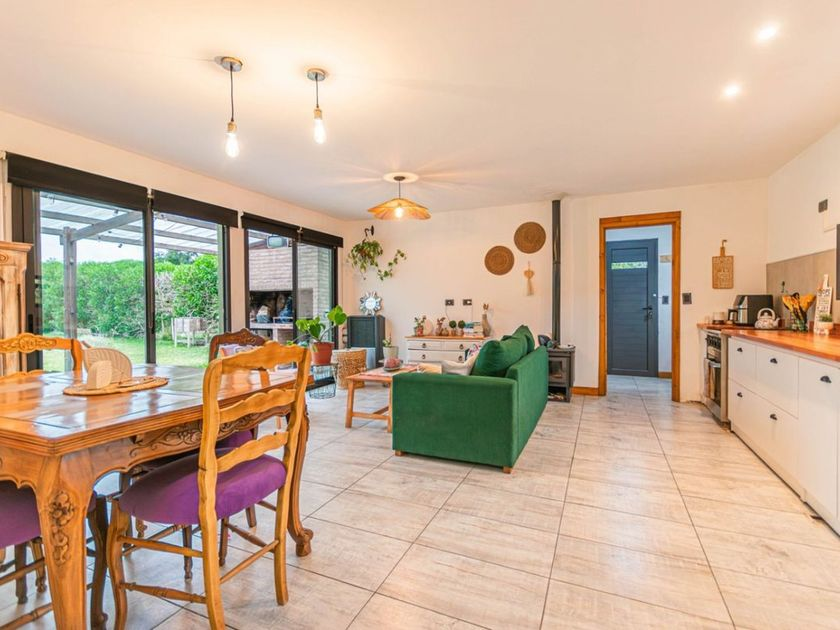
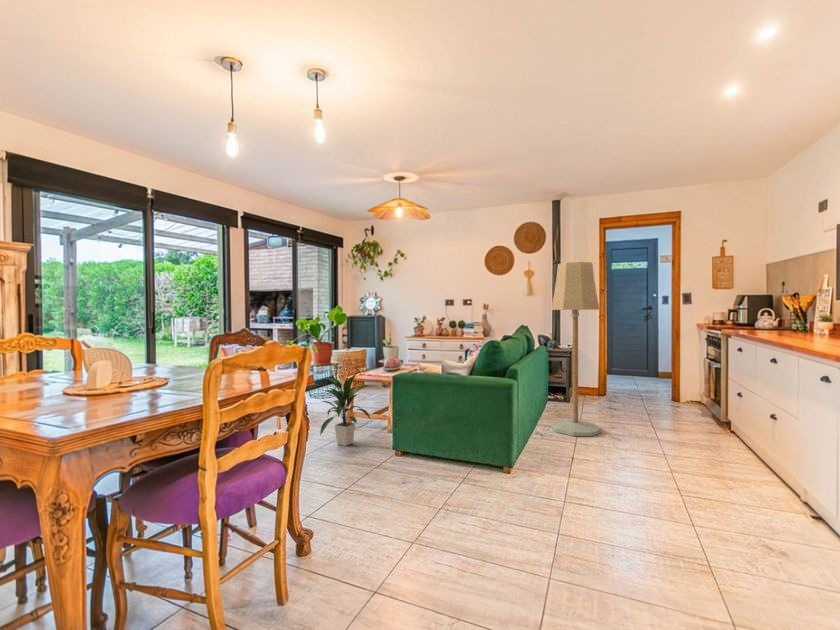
+ indoor plant (342, 407)
+ floor lamp (575, 346)
